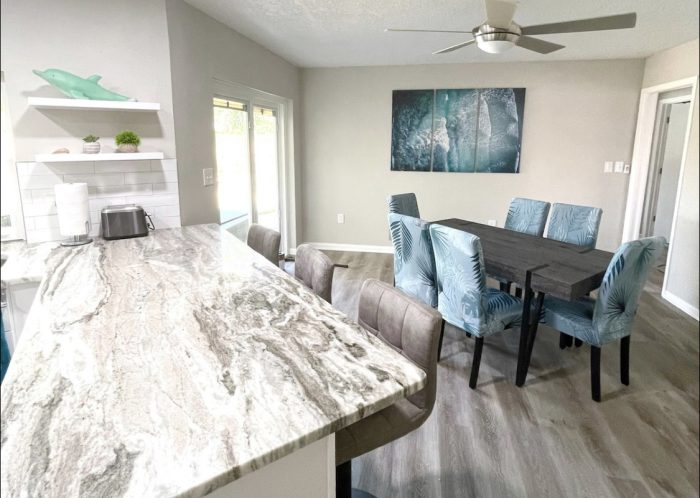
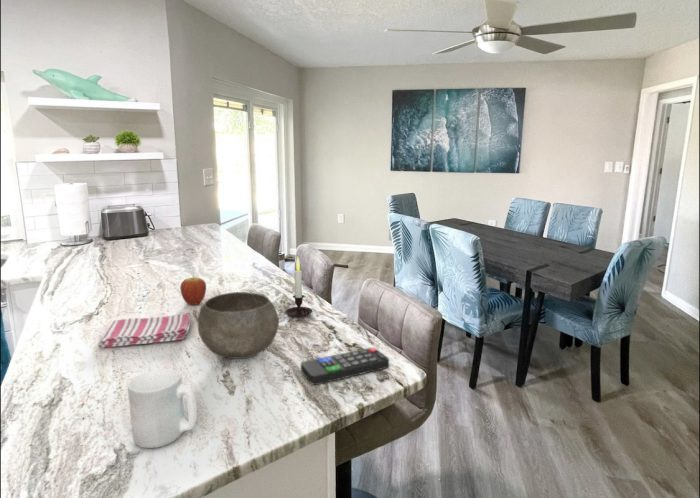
+ mug (164, 406)
+ candle (299, 286)
+ dish towel (147, 327)
+ fruit (193, 289)
+ bowl (239, 326)
+ remote control (345, 364)
